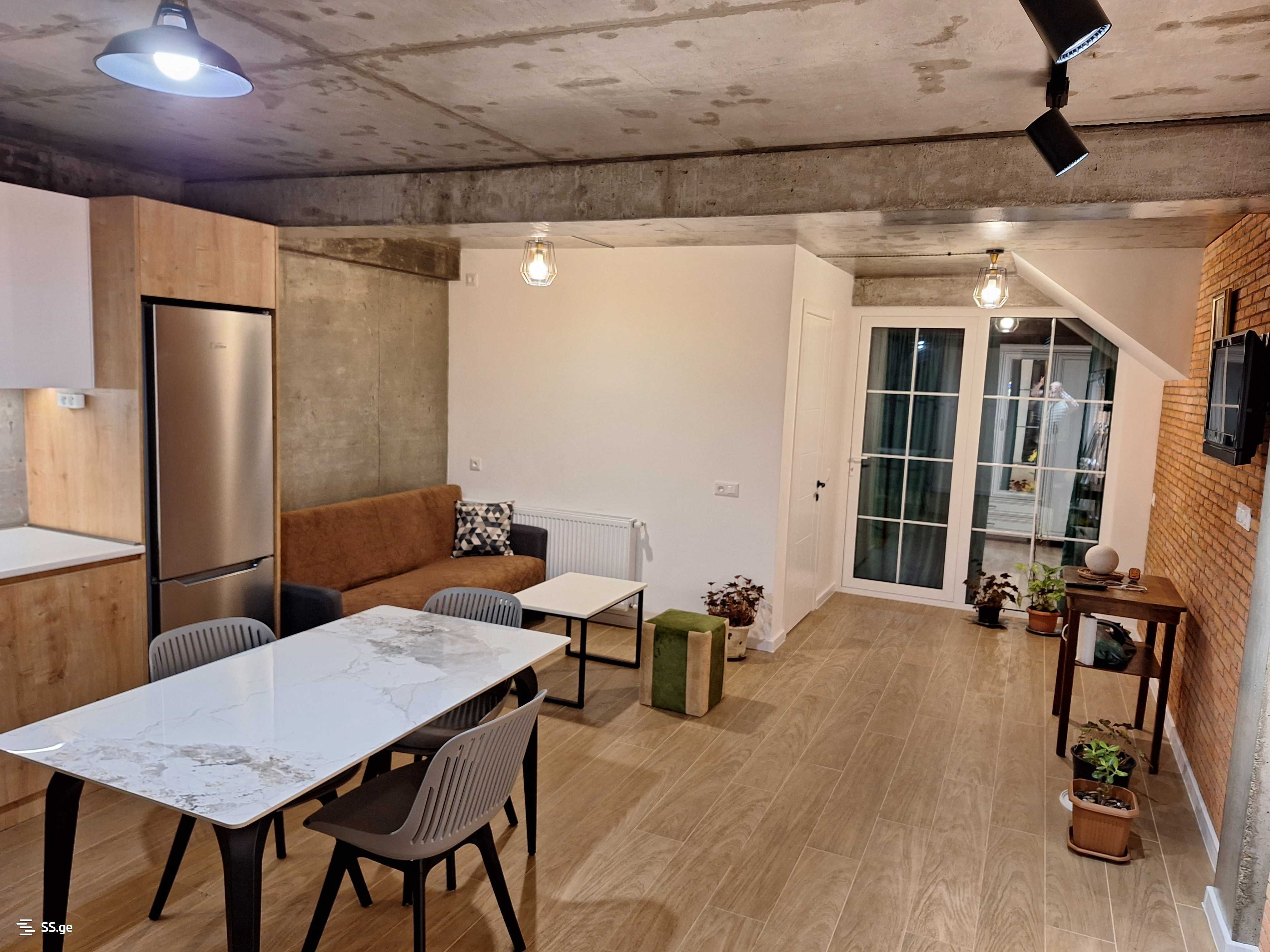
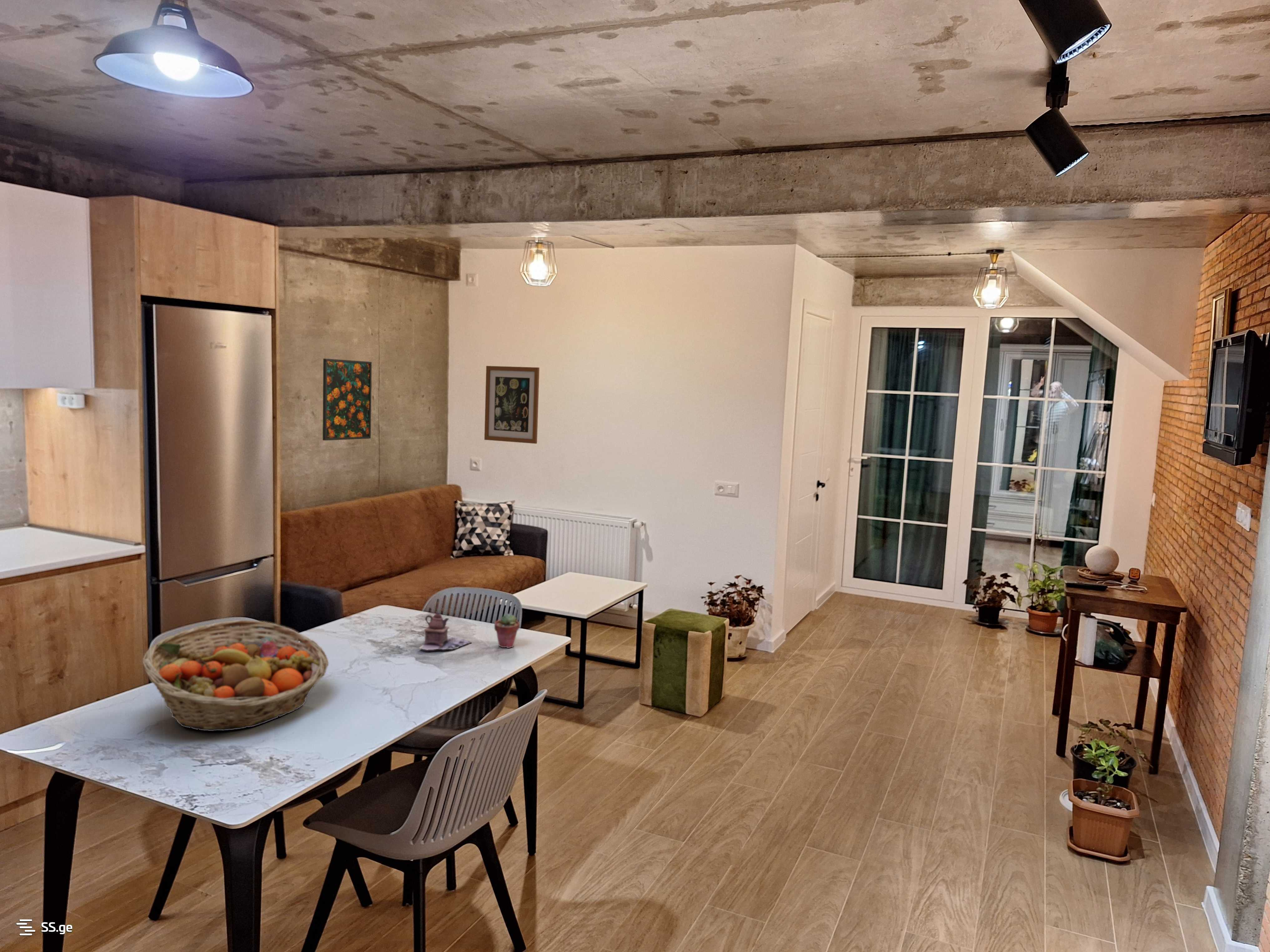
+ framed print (348, 400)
+ wall art (511, 404)
+ potted succulent (507, 629)
+ fruit basket (240, 673)
+ teapot (439, 629)
